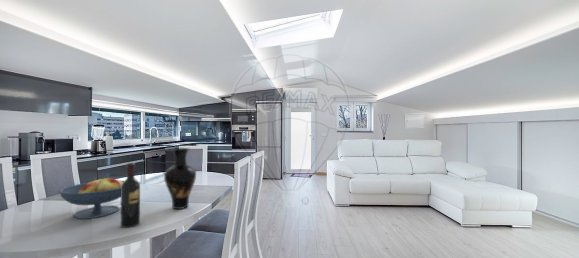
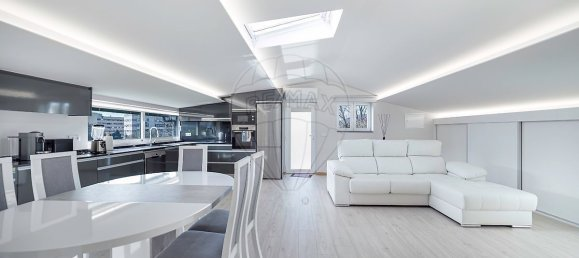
- wine bottle (130, 193)
- fruit bowl (97, 194)
- vase (180, 177)
